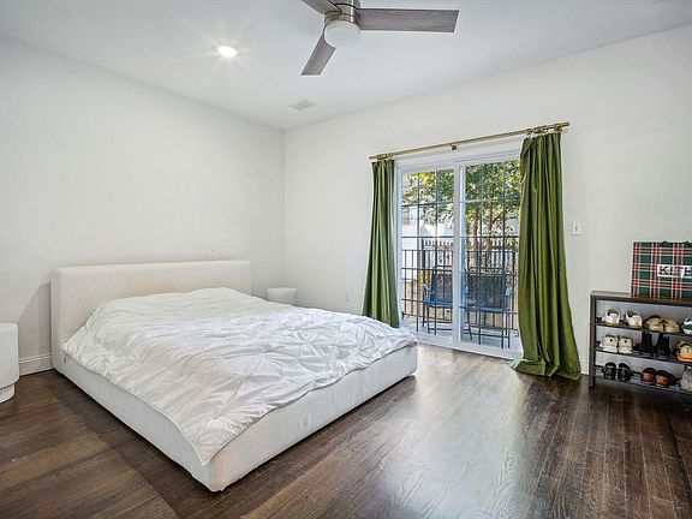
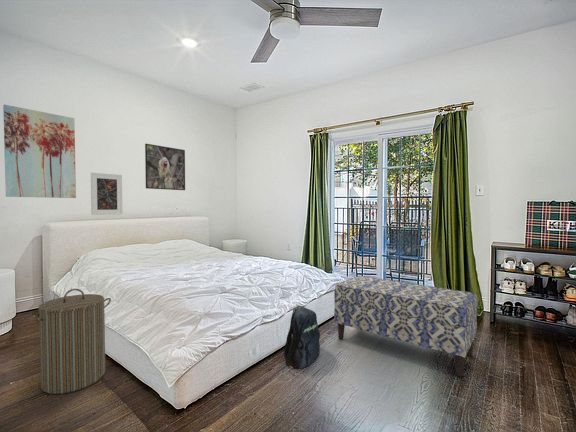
+ laundry hamper (73, 334)
+ wall art (42, 154)
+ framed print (166, 168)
+ backpack (302, 330)
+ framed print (107, 194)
+ bench (401, 317)
